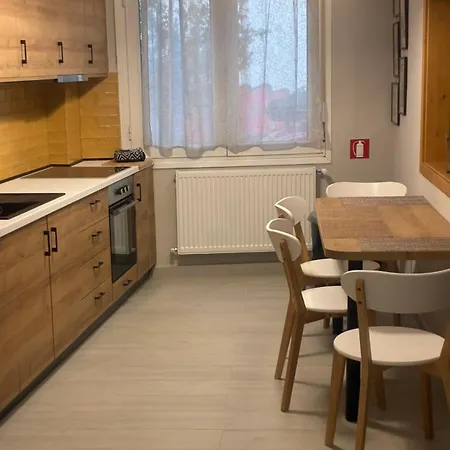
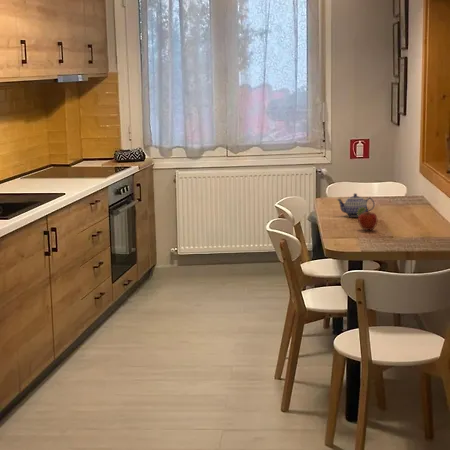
+ teapot (355, 204)
+ fruit (366, 218)
